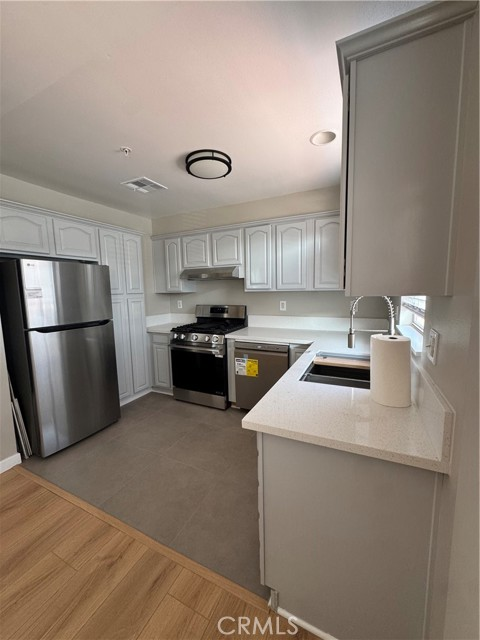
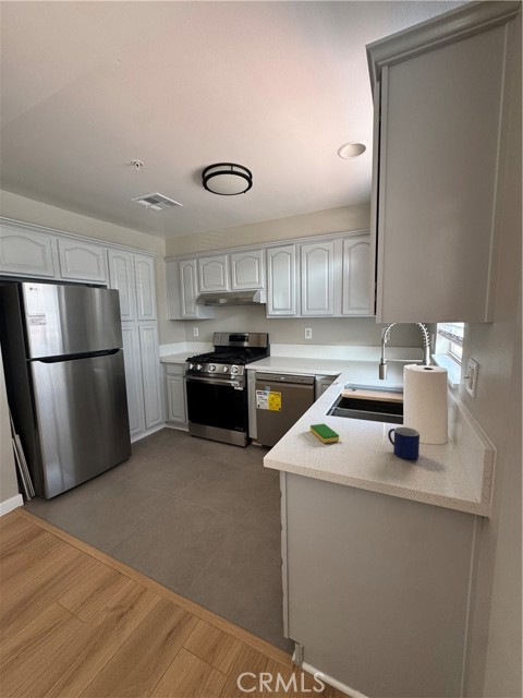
+ dish sponge (324, 432)
+ mug (401, 441)
